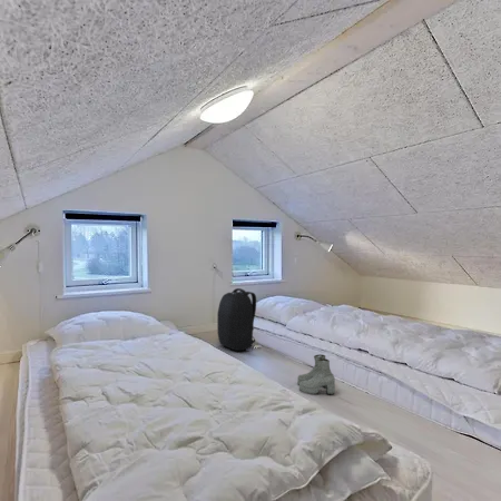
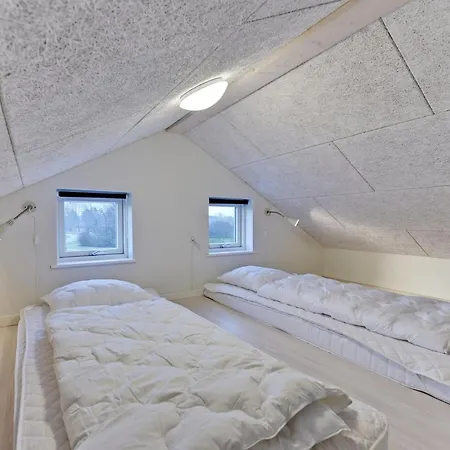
- backpack (238, 317)
- boots (315, 372)
